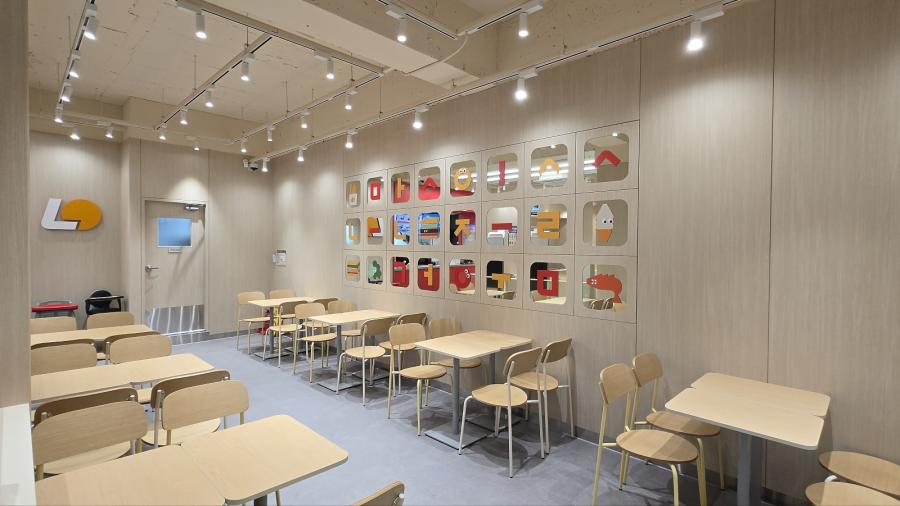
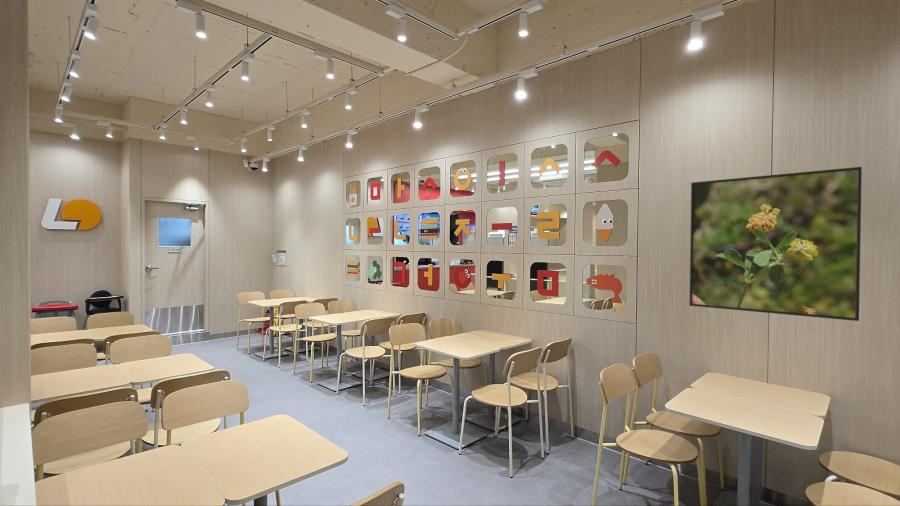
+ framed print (765, 244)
